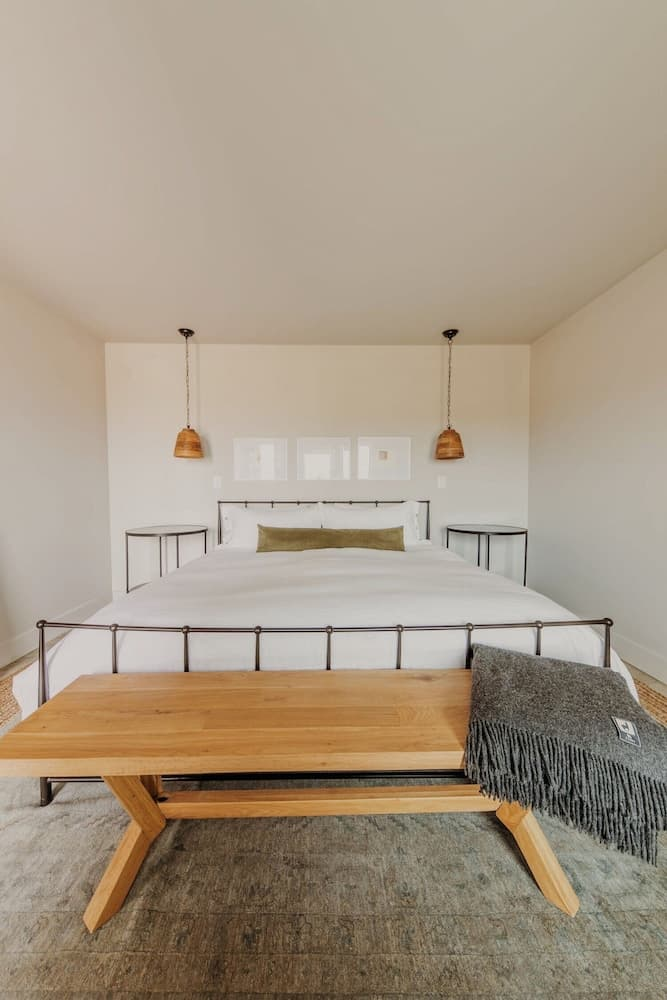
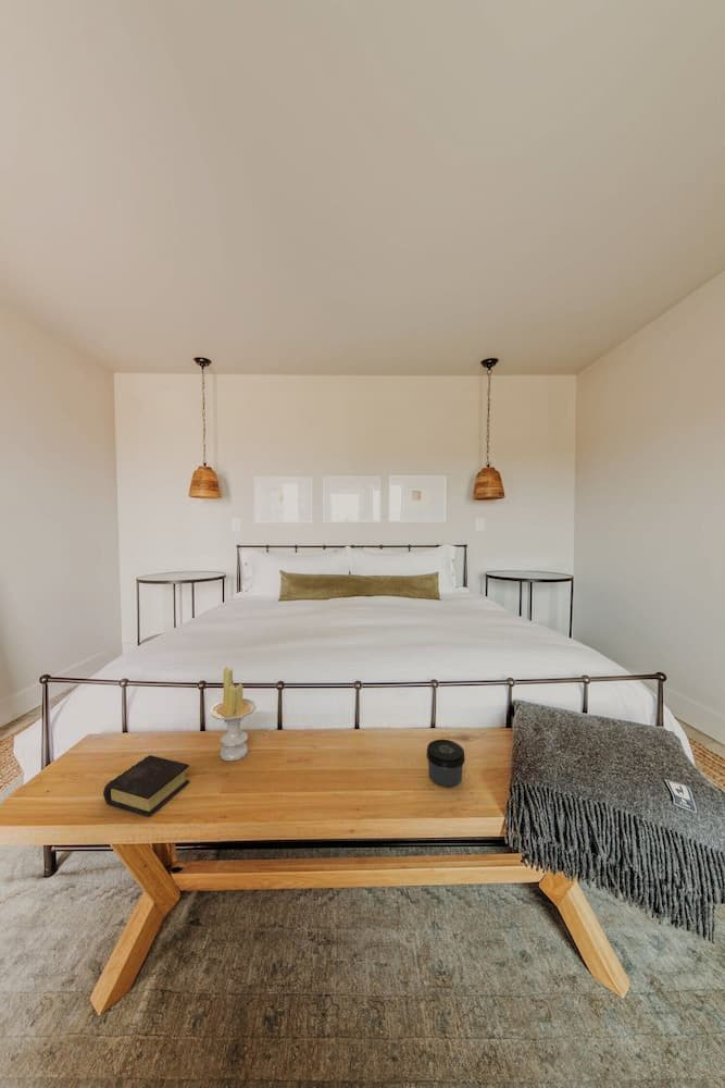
+ book (147, 782)
+ candle (233, 710)
+ jar (445, 763)
